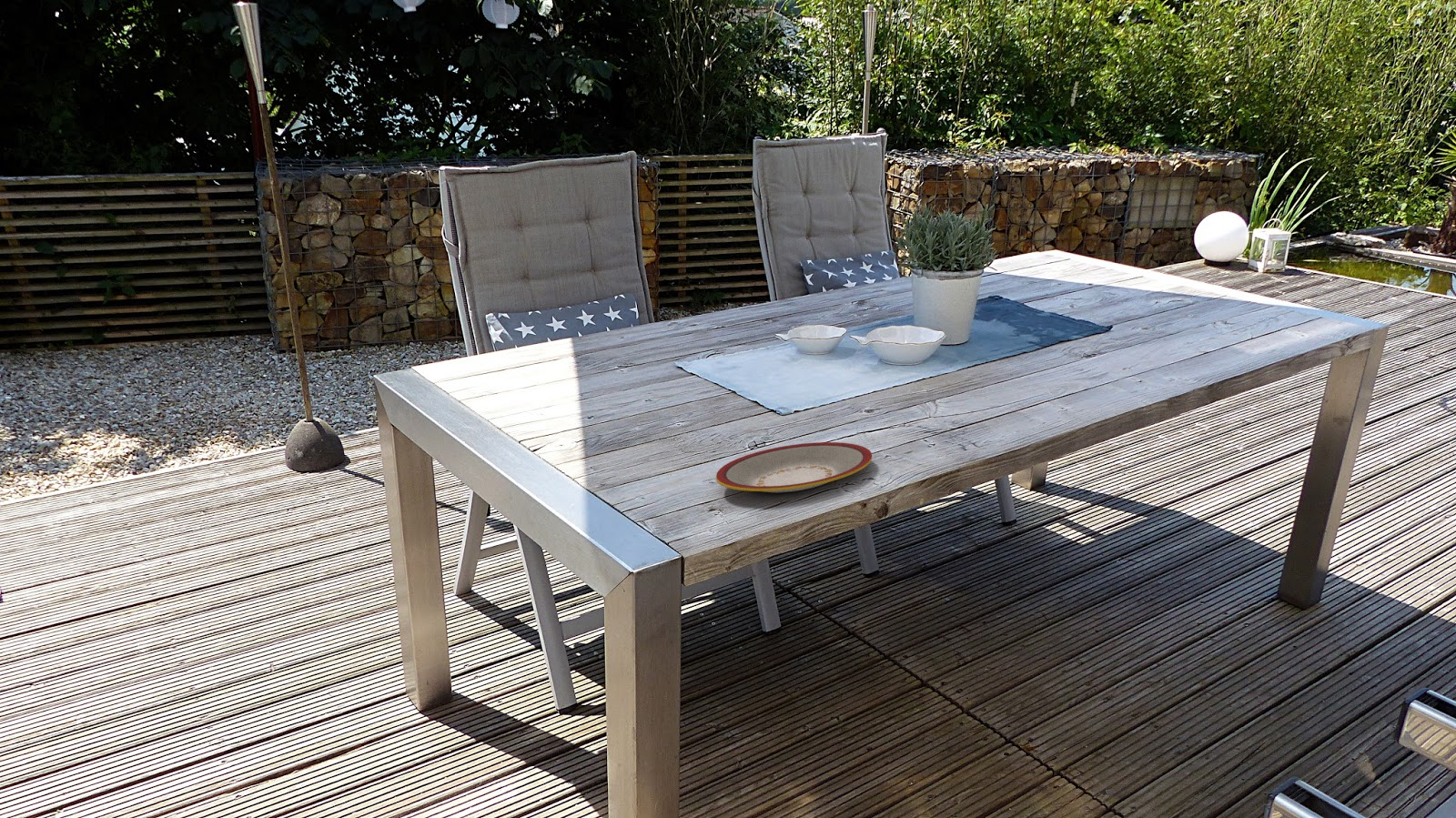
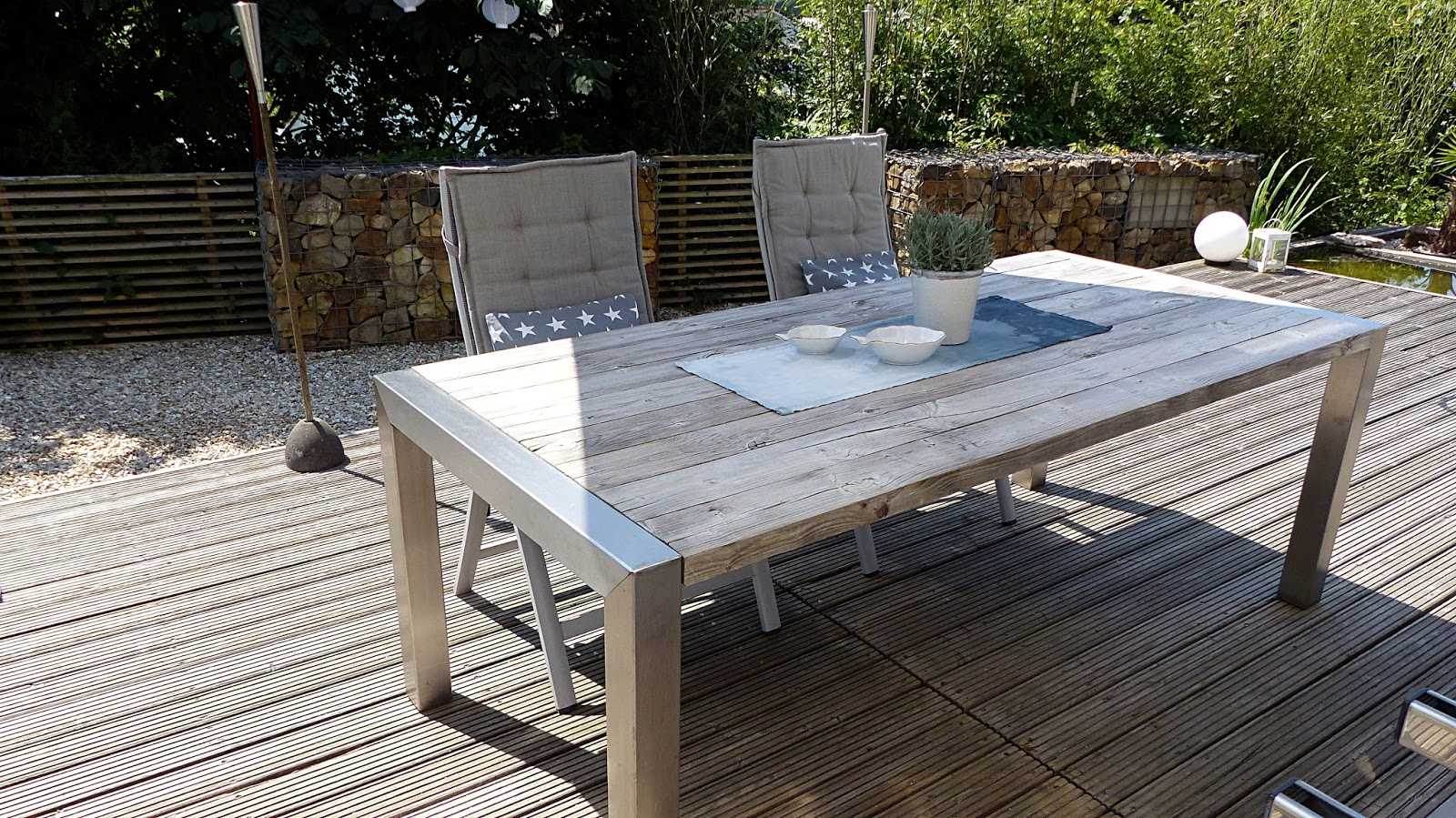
- plate (795, 471)
